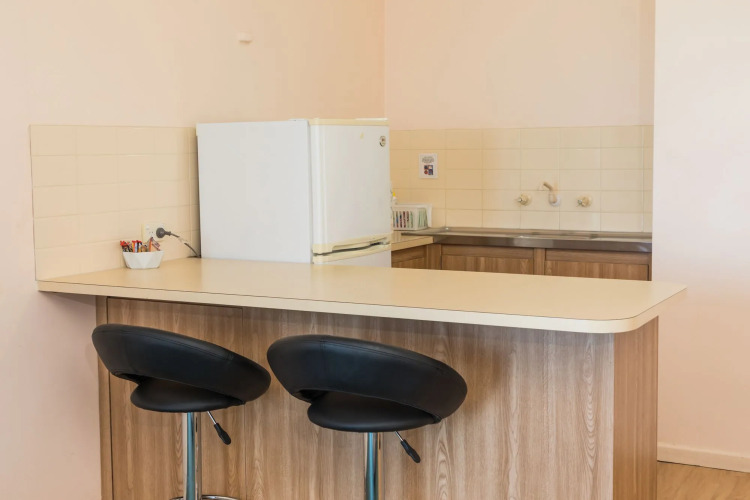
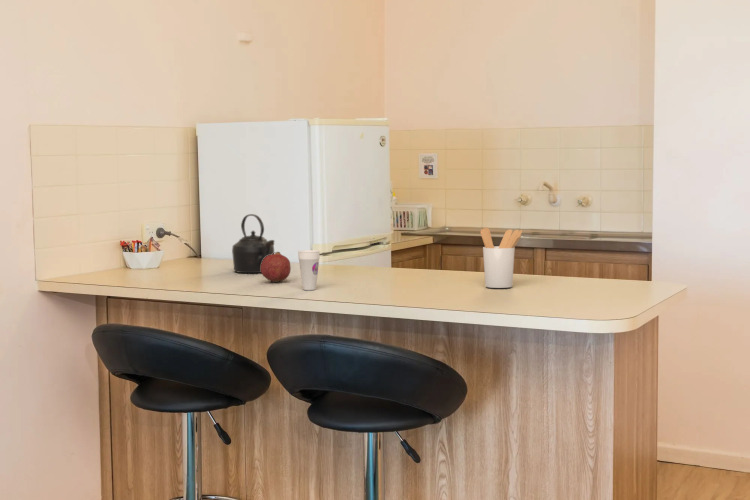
+ fruit (276, 266)
+ utensil holder (503, 256)
+ cup (309, 270)
+ kettle (257, 243)
